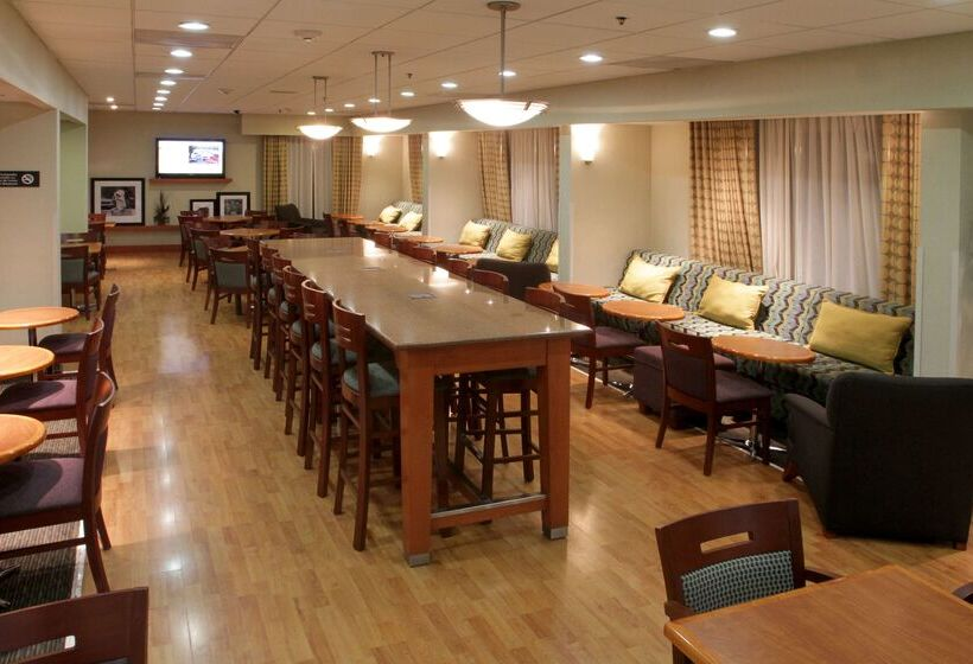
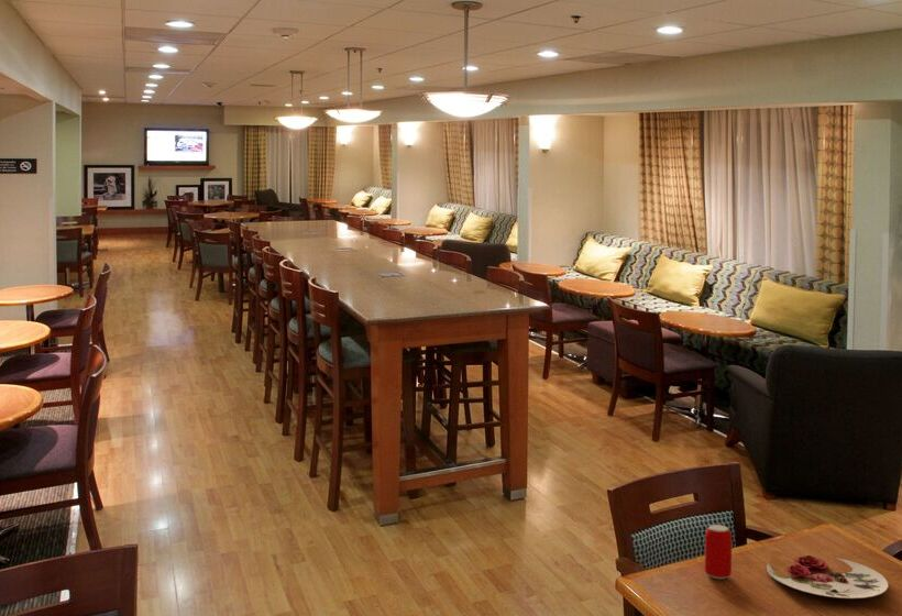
+ plate (825, 574)
+ beverage can (717, 551)
